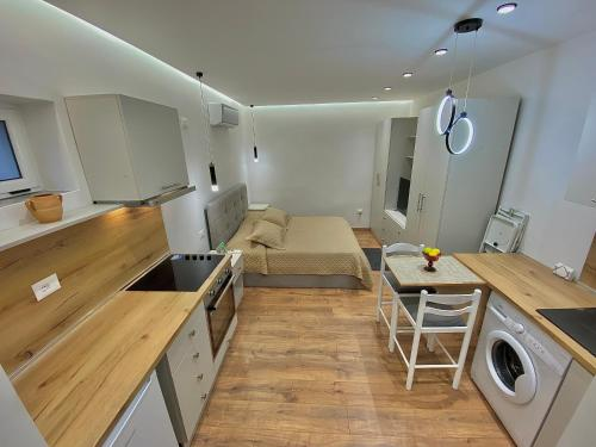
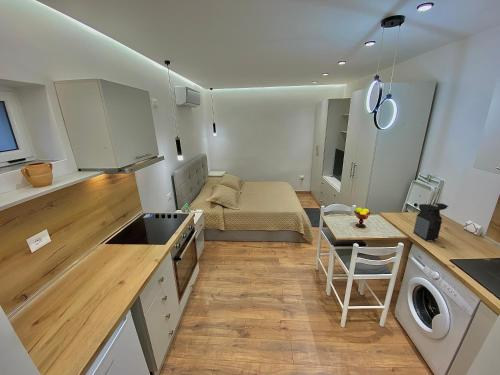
+ coffee maker (429, 220)
